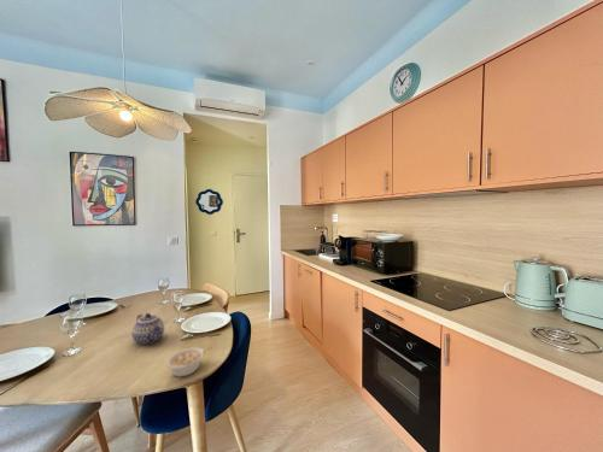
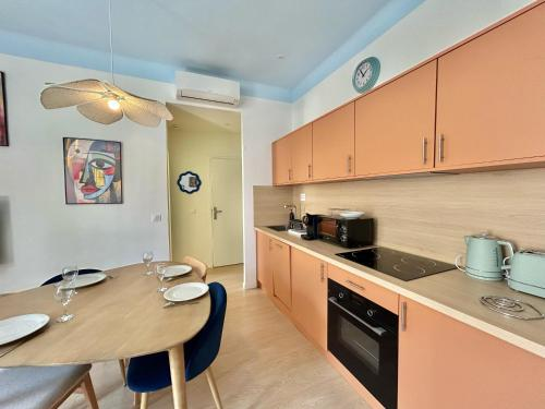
- legume (187, 360)
- teapot (148, 325)
